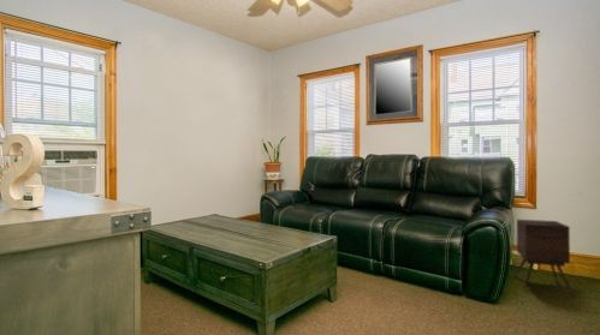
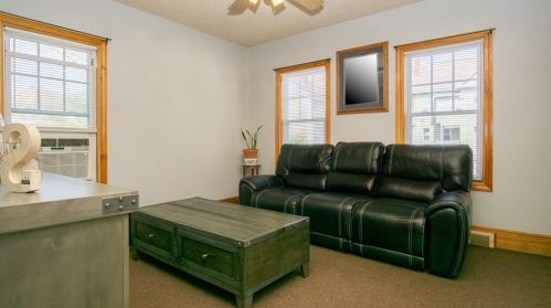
- side table (541, 253)
